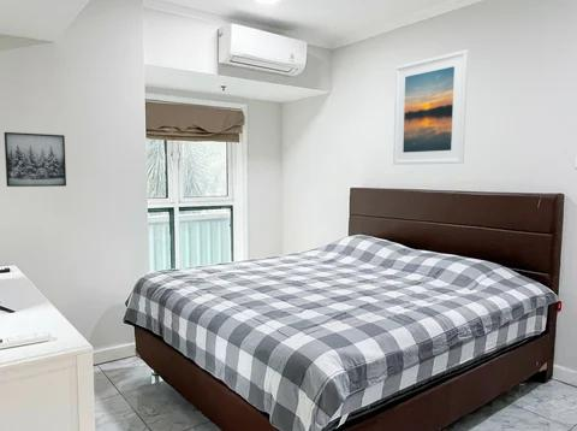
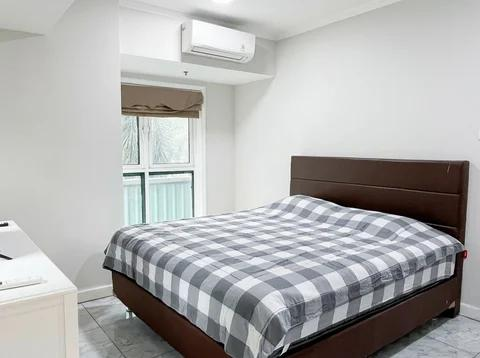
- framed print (427, 112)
- wall art (36, 160)
